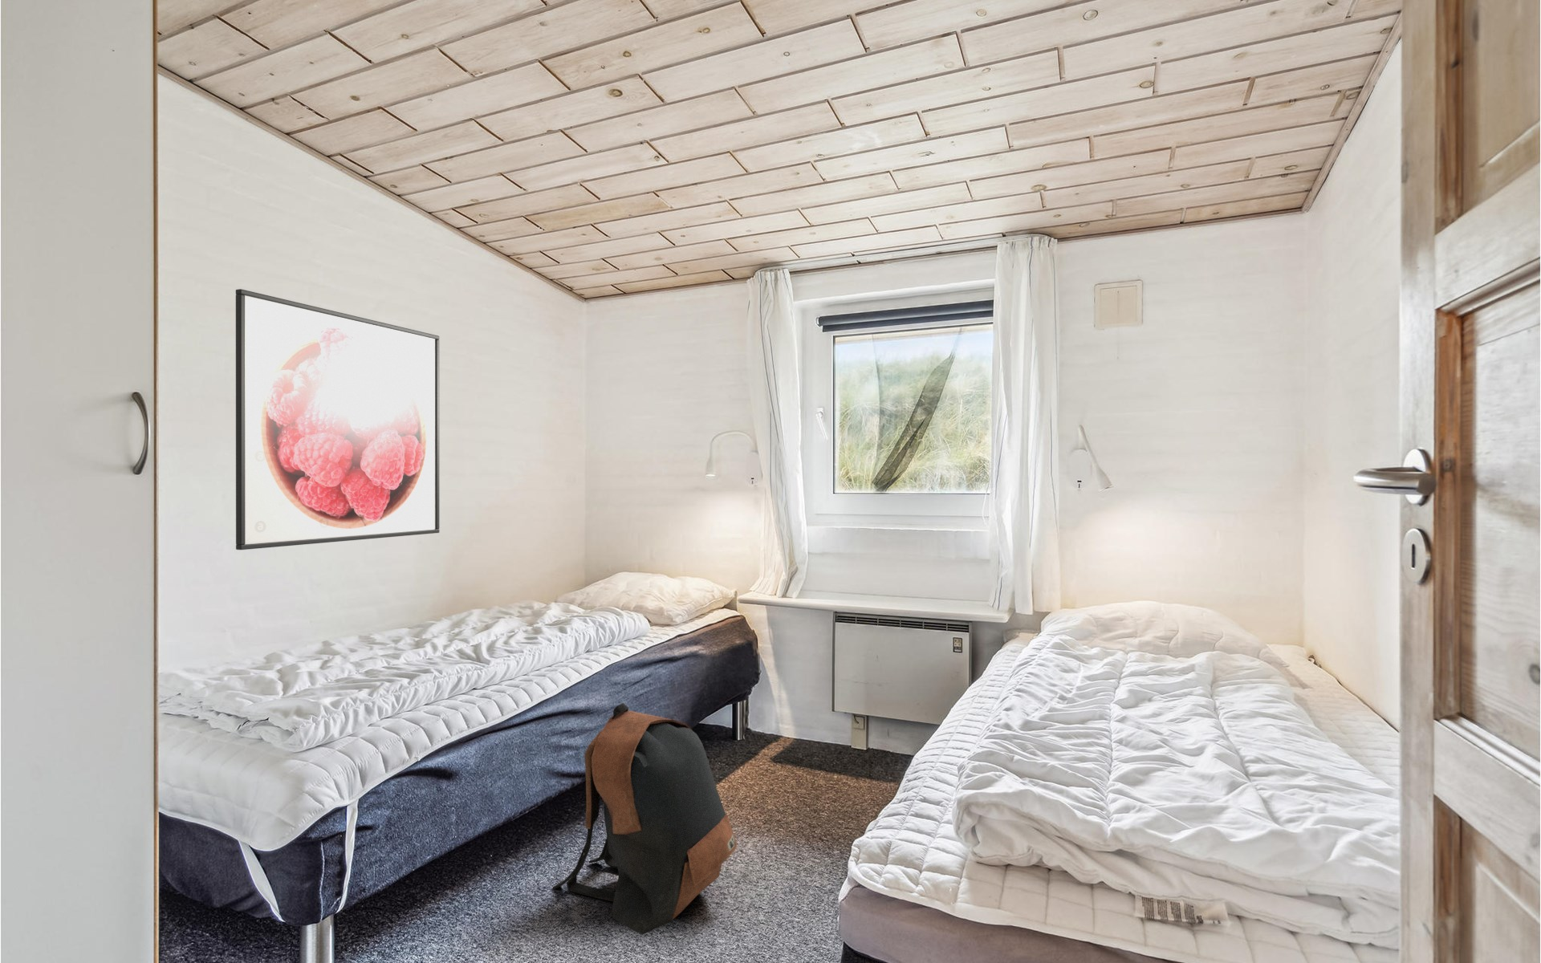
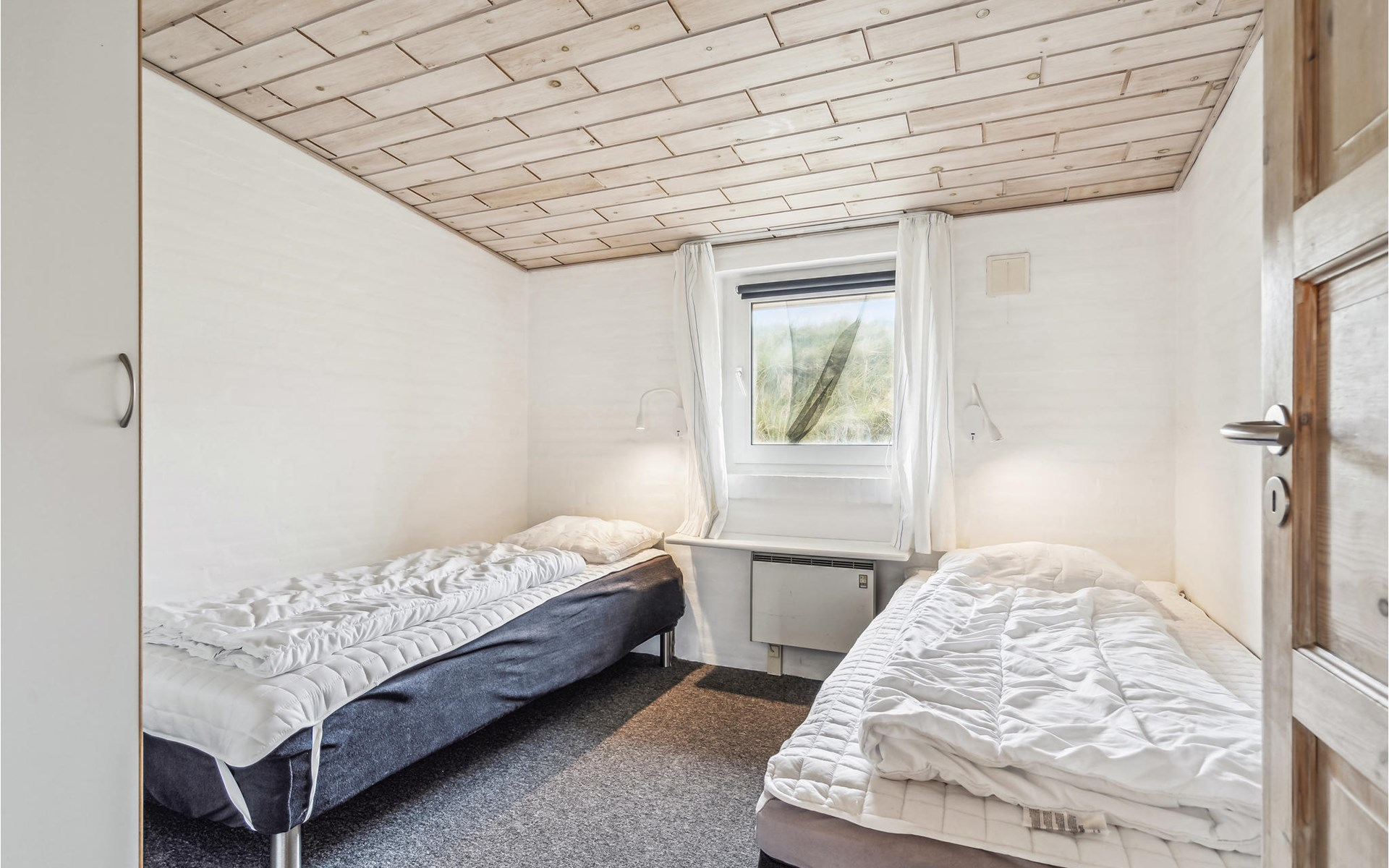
- backpack (643, 800)
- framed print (352, 428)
